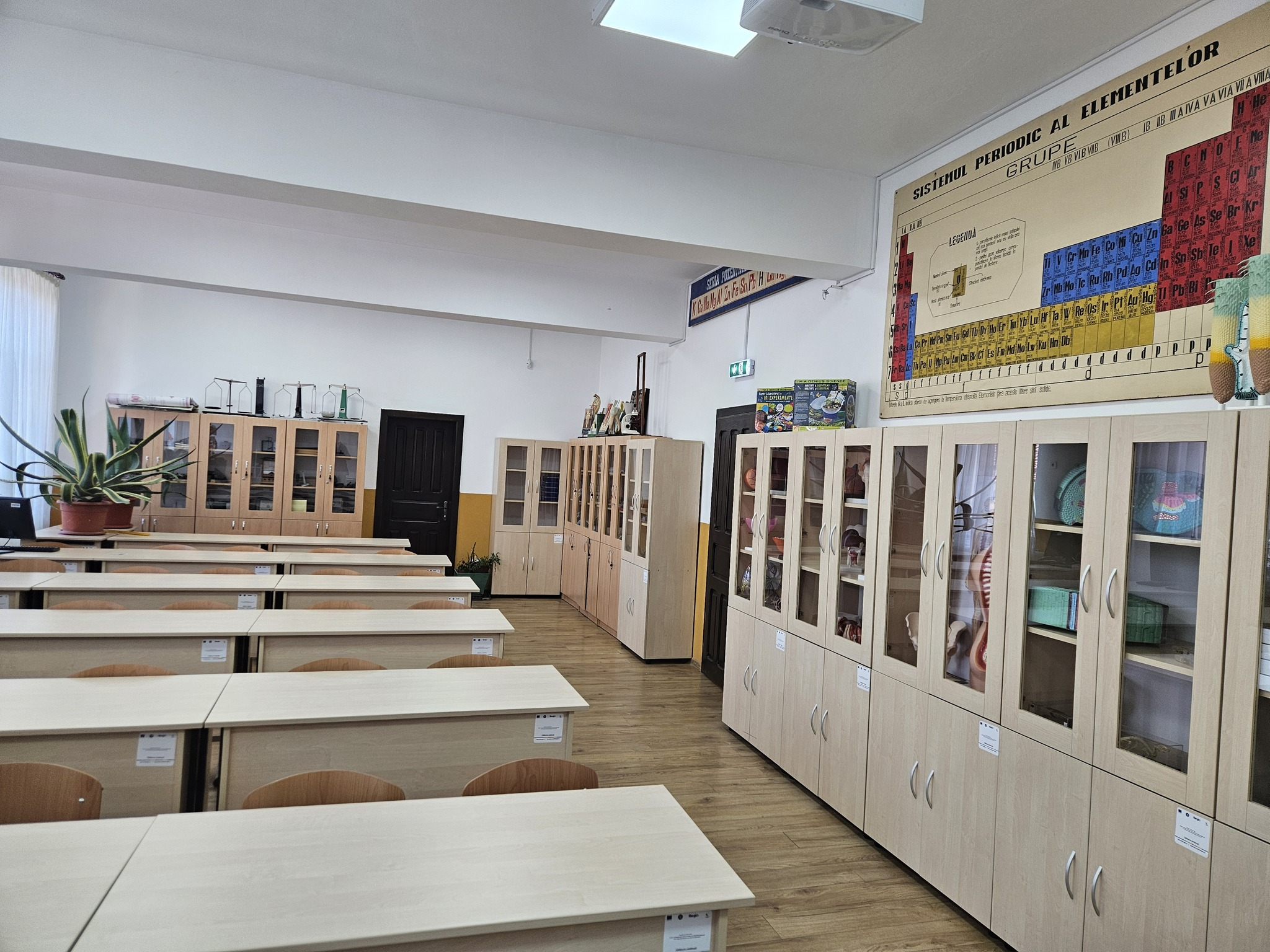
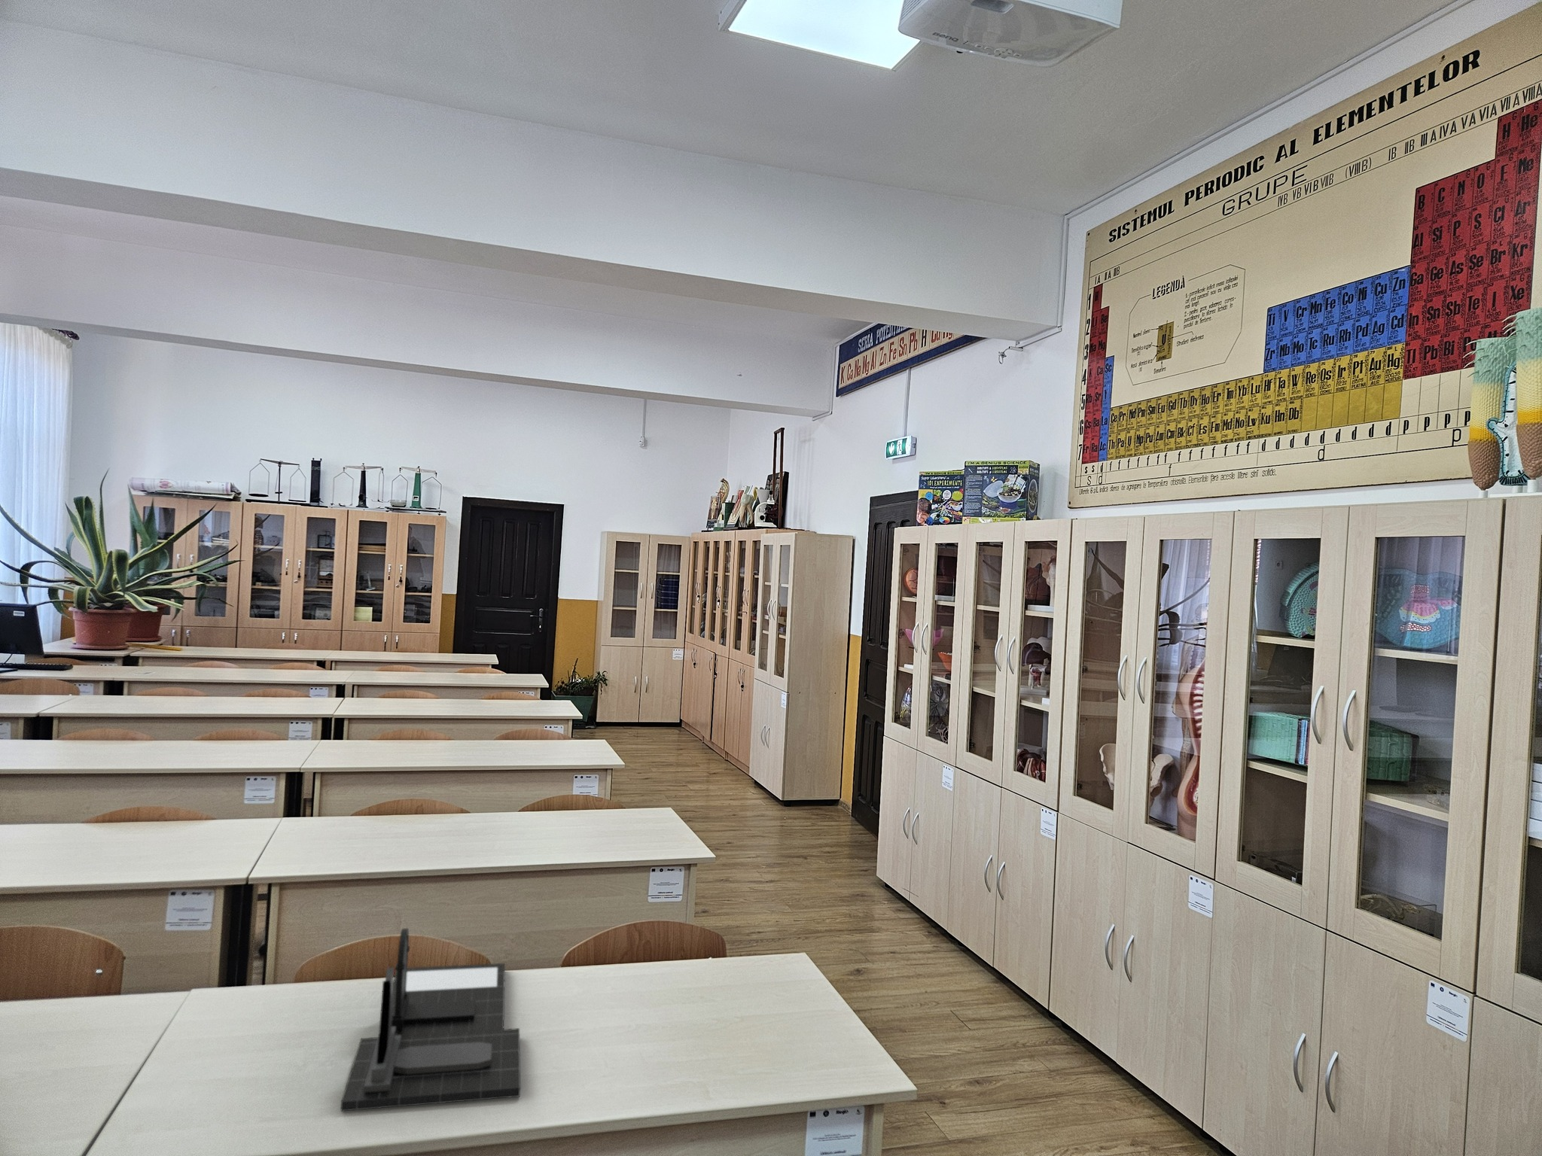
+ desk organizer (446, 981)
